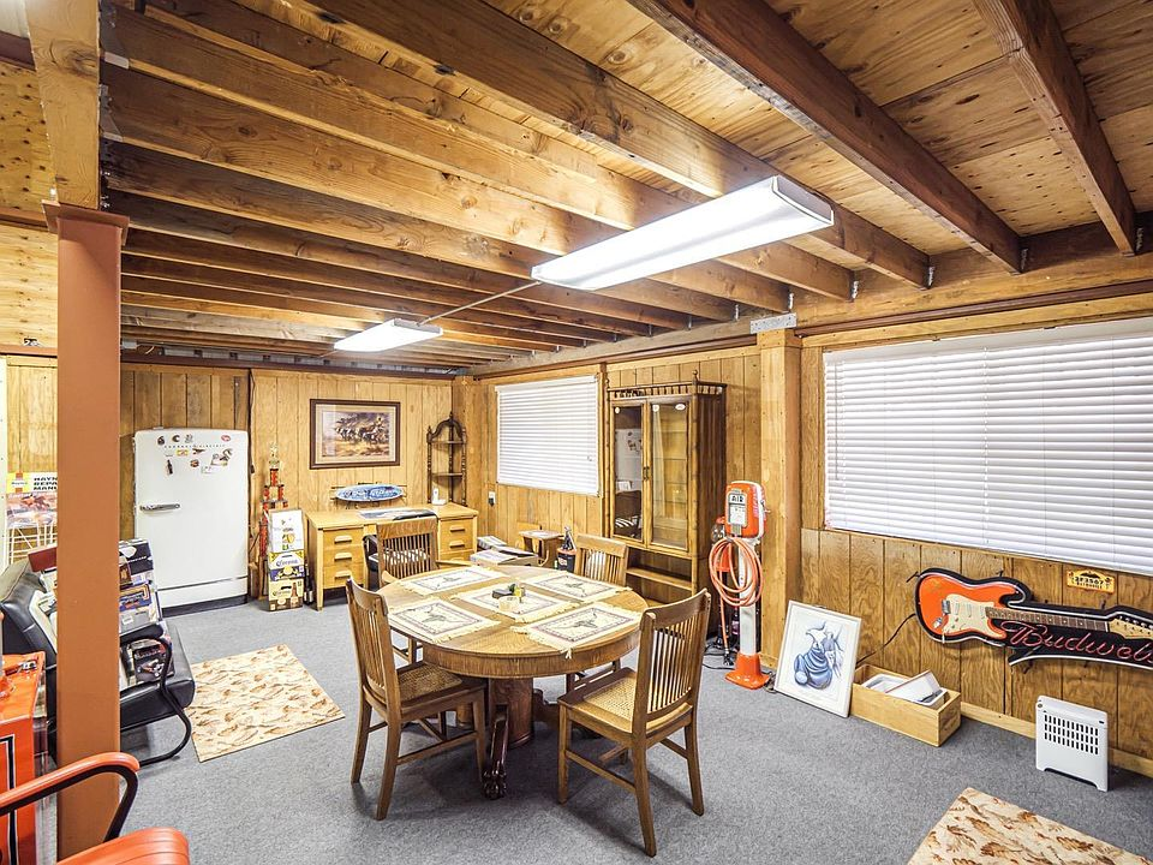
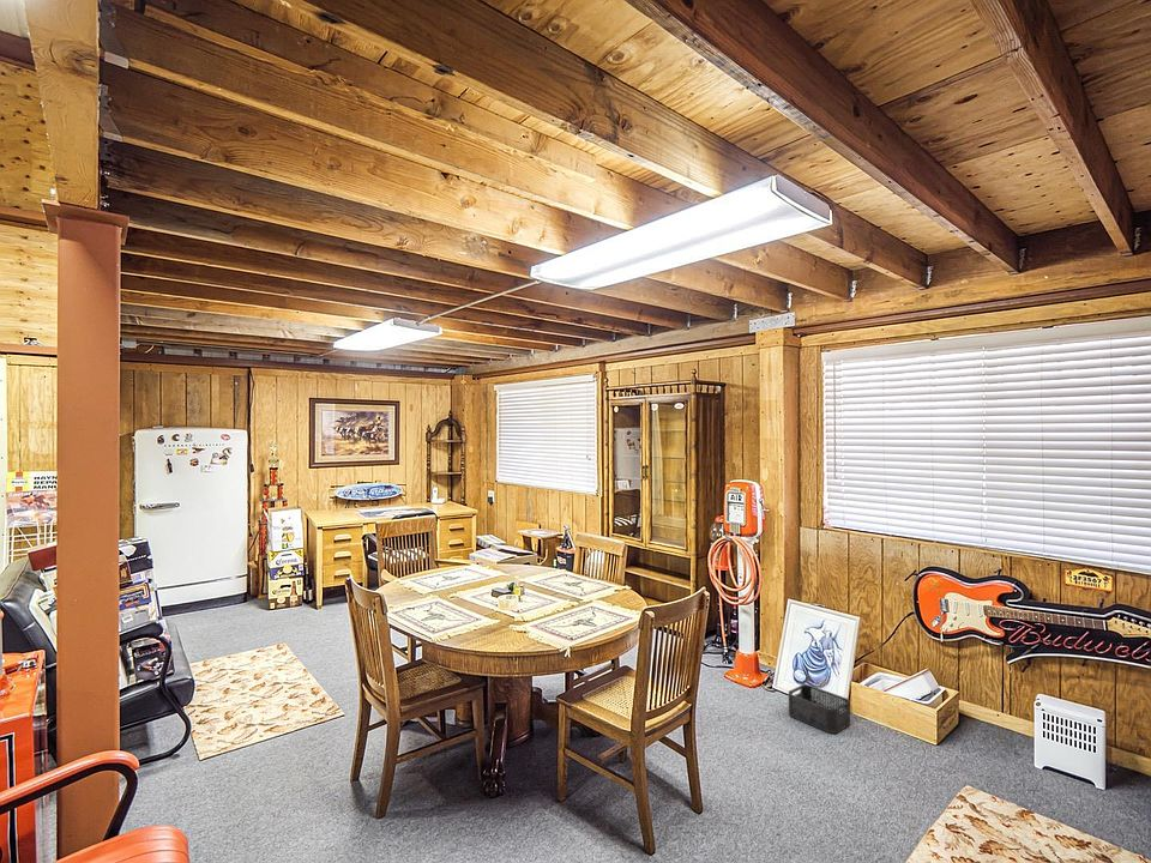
+ storage bin (818, 707)
